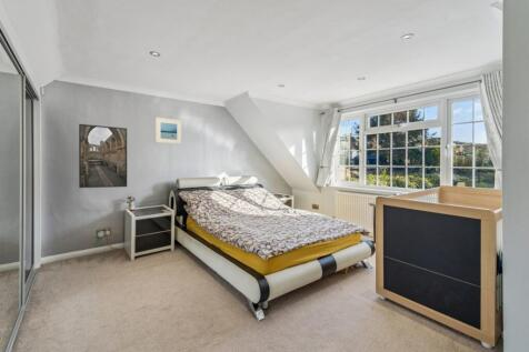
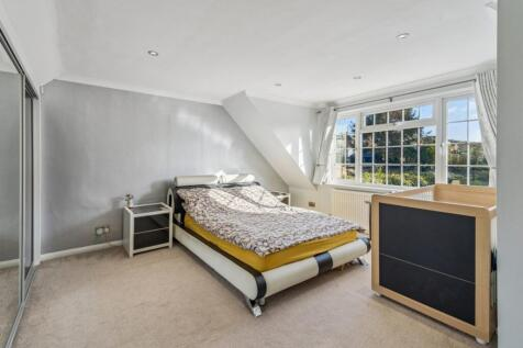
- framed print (103, 157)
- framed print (168, 131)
